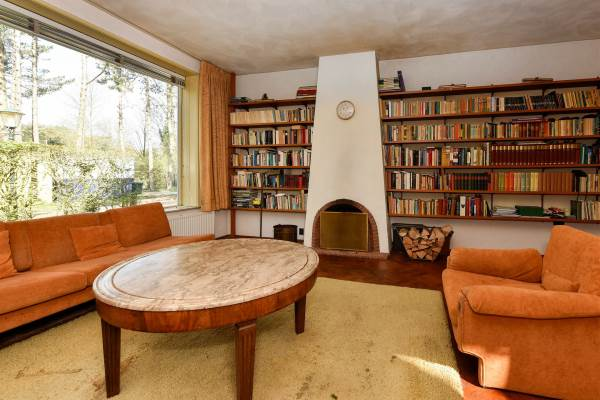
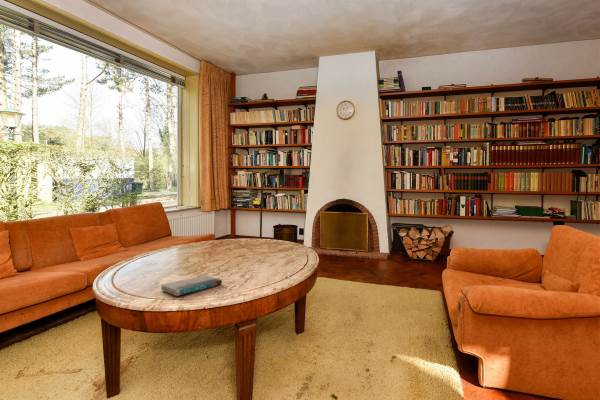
+ book (192, 284)
